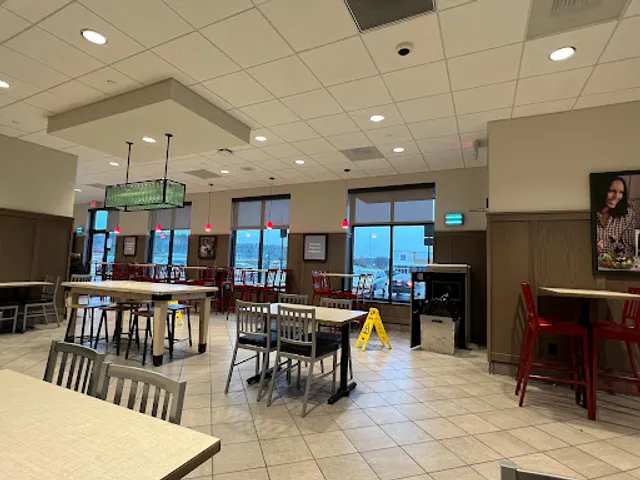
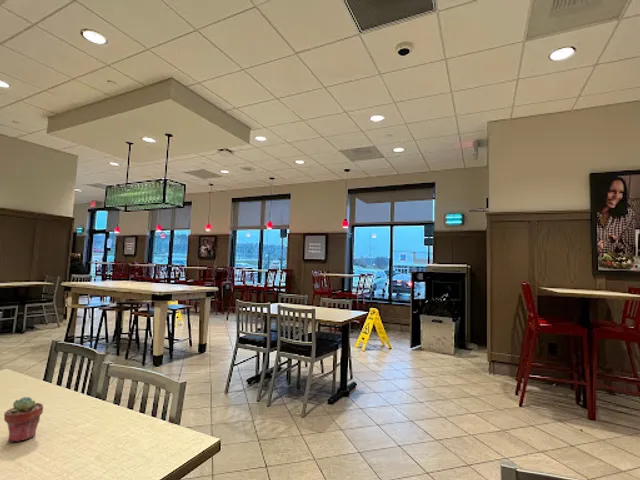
+ potted succulent (23, 416)
